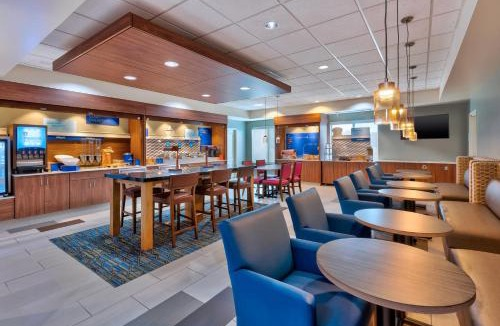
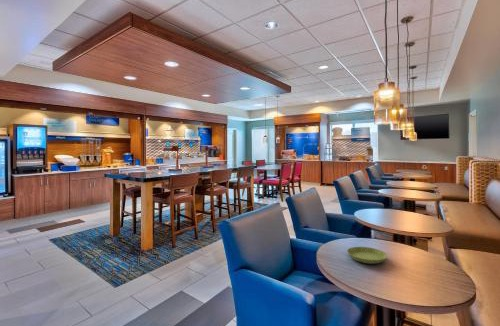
+ saucer (366, 255)
